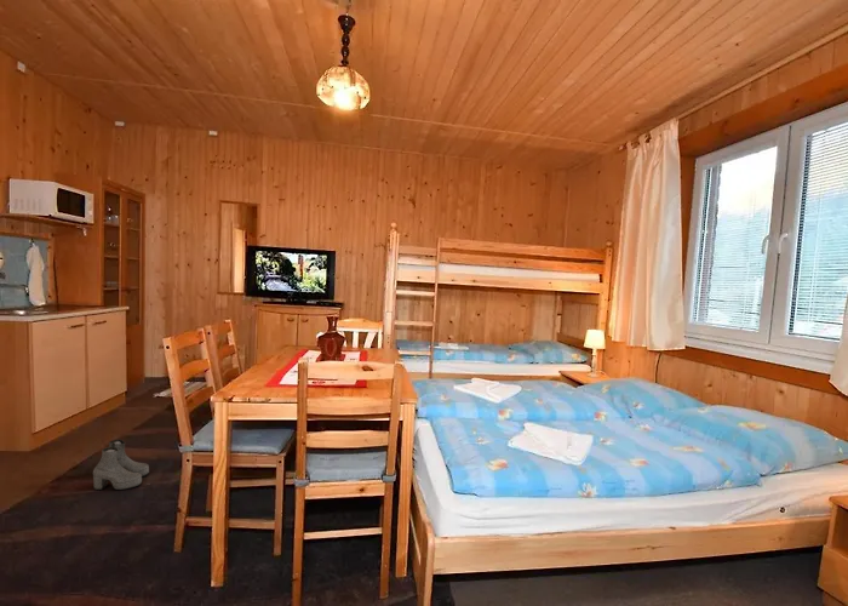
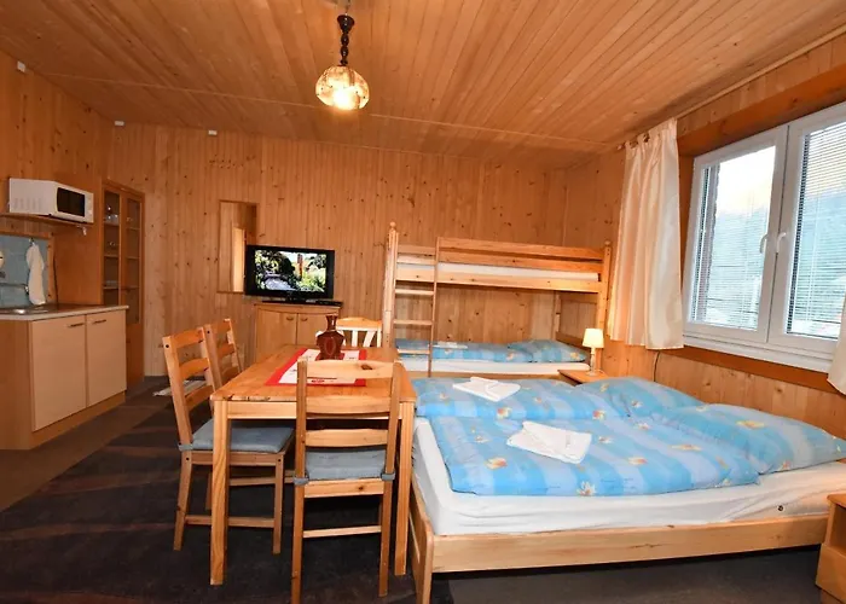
- boots (121, 462)
